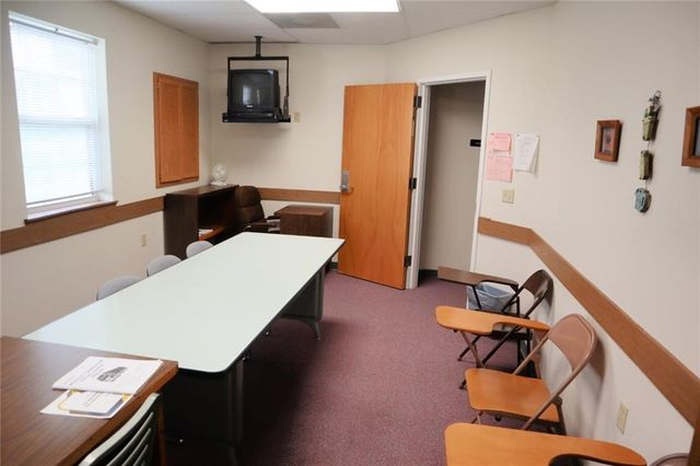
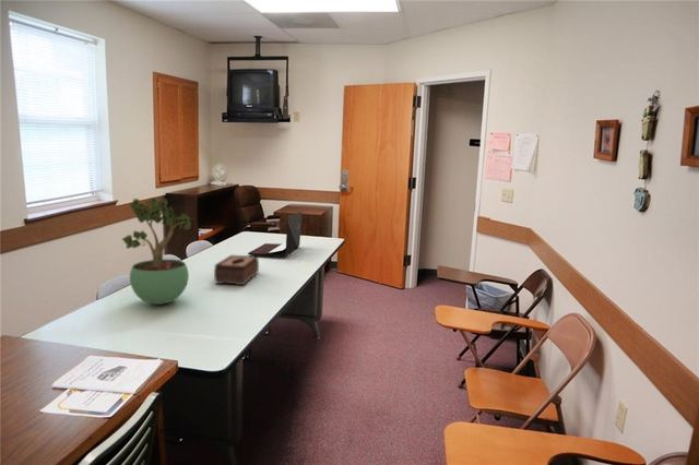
+ potted plant (161, 250)
+ laptop (286, 231)
+ tissue box (237, 269)
